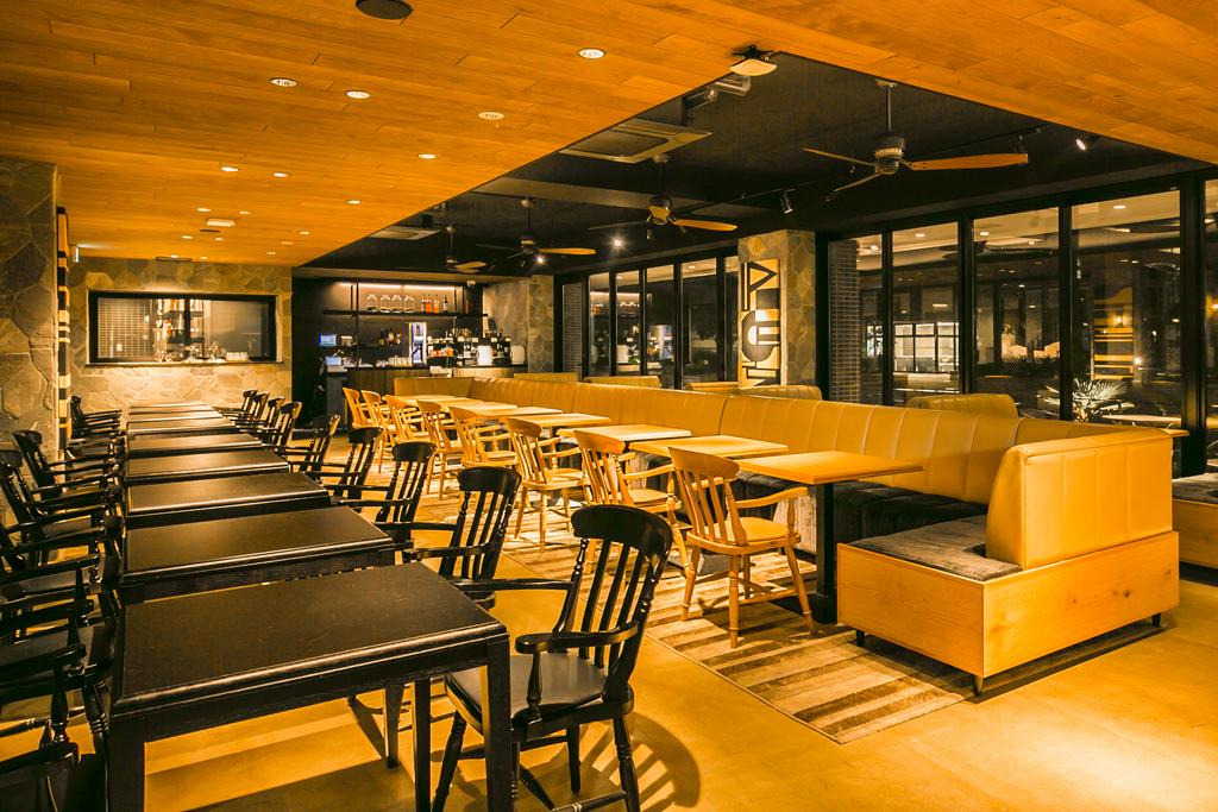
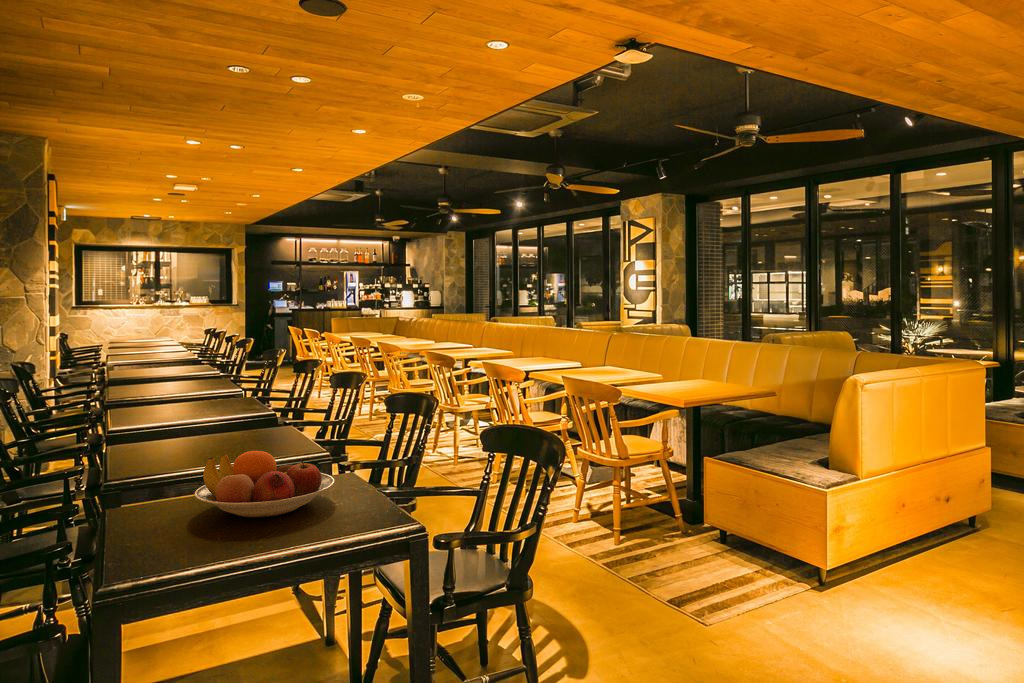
+ fruit bowl (266, 480)
